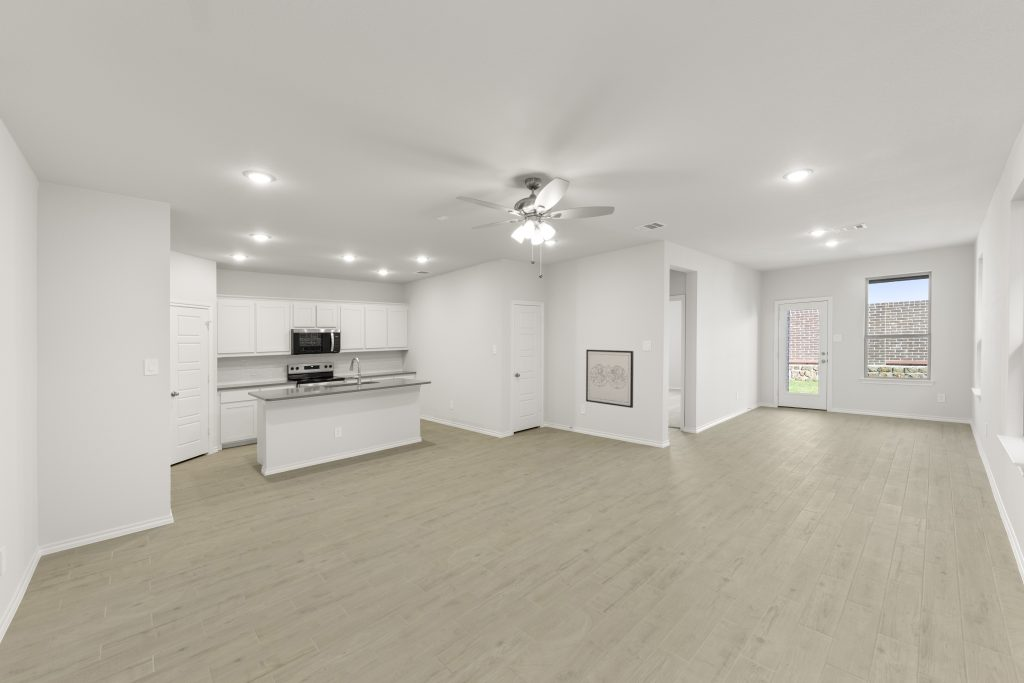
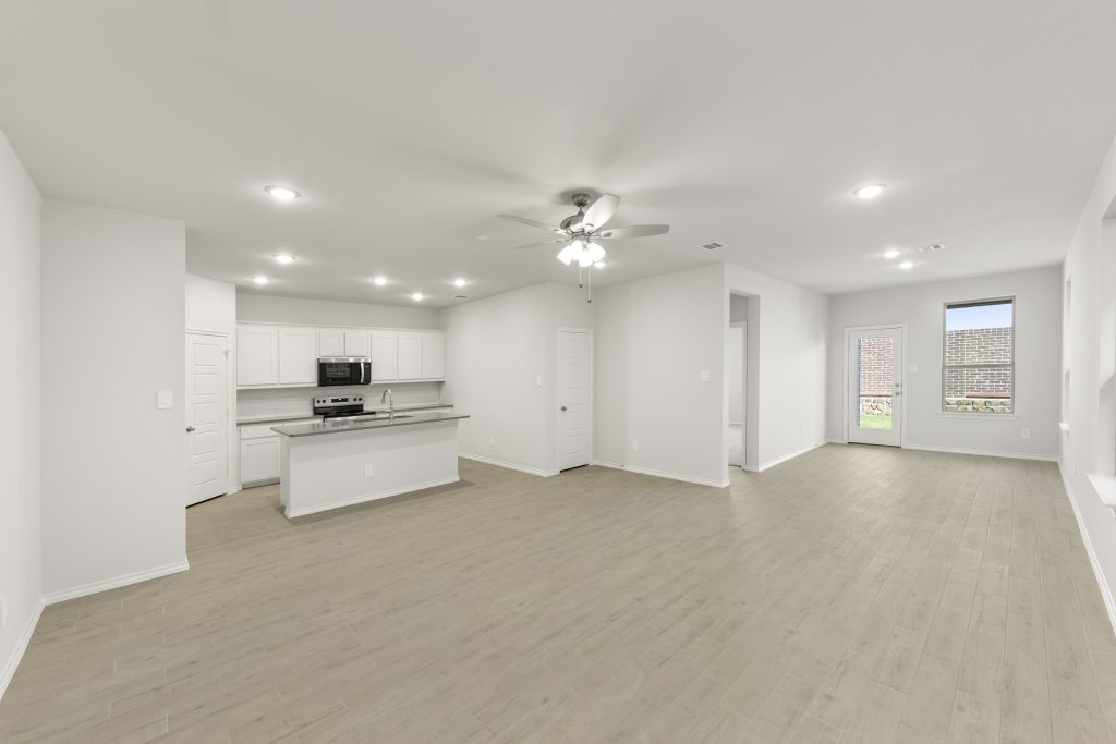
- wall art (608, 377)
